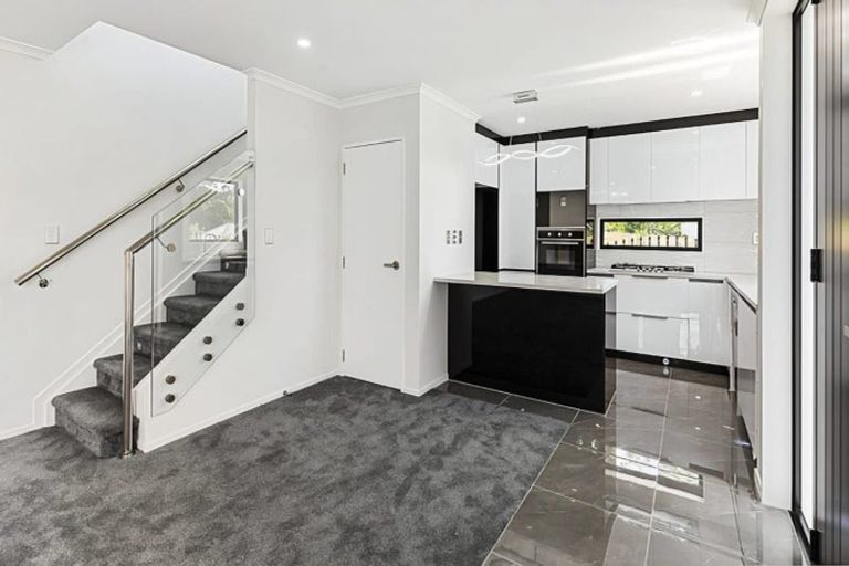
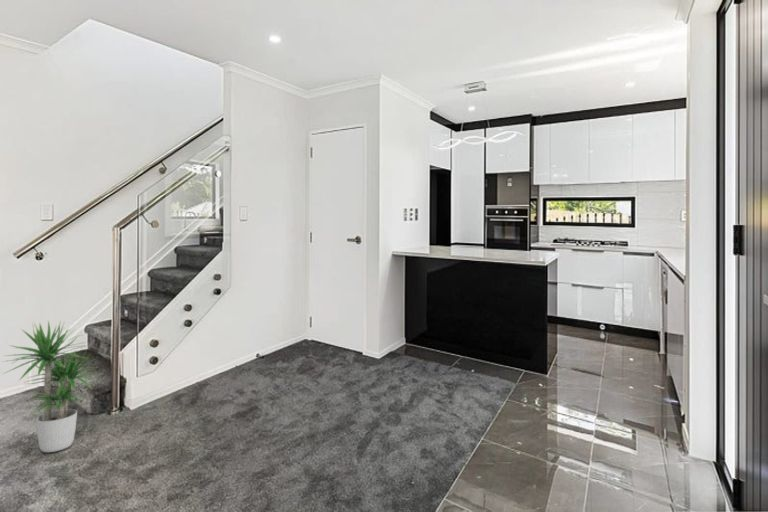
+ potted plant (55, 383)
